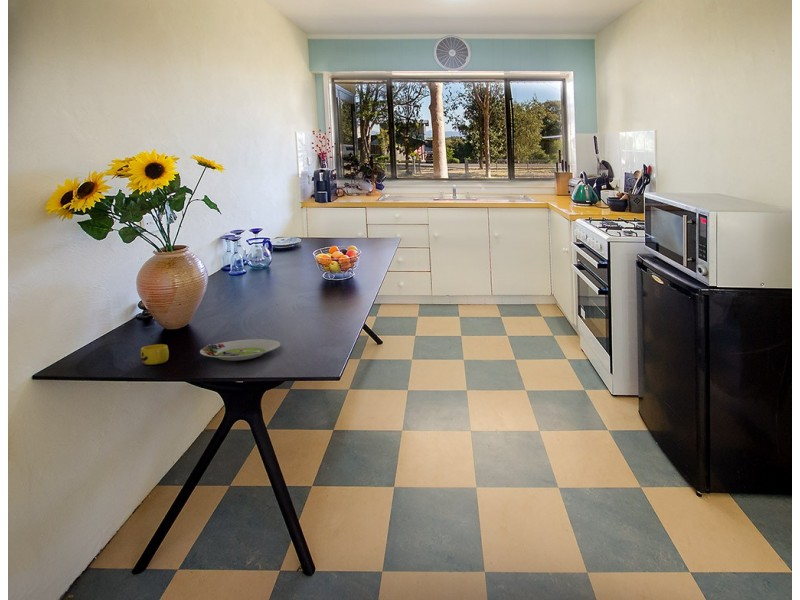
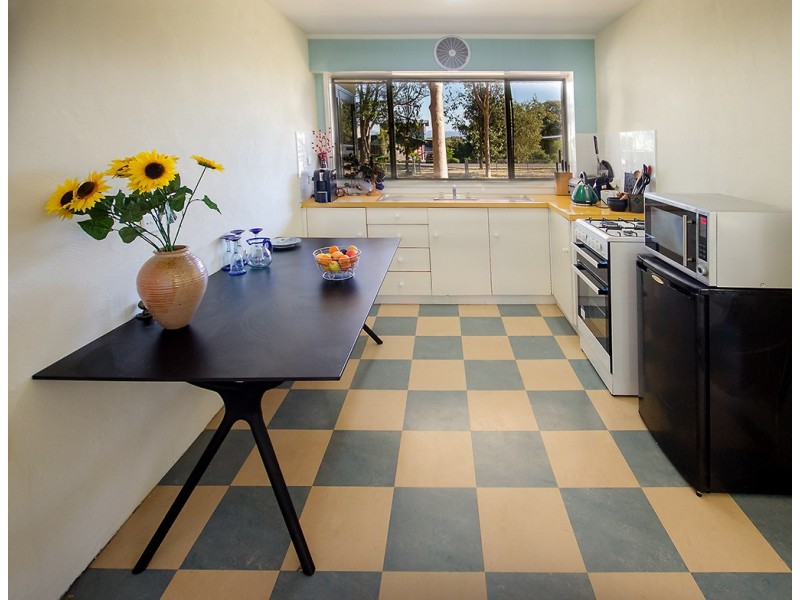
- cup (155, 355)
- salad plate (240, 349)
